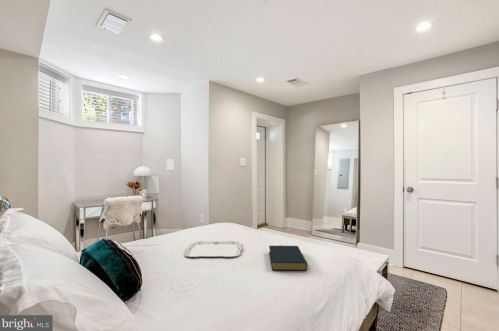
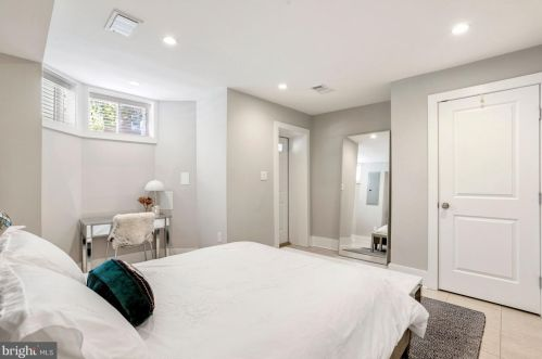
- hardback book (286, 256)
- serving tray (214, 243)
